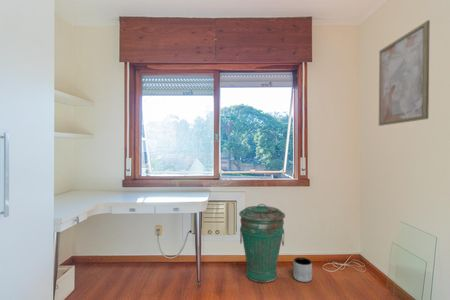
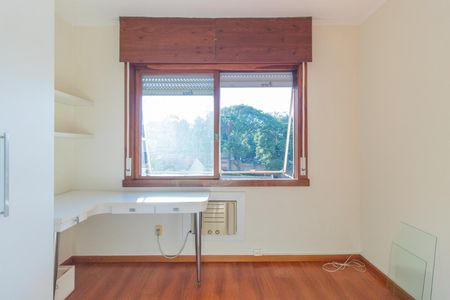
- trash can (261, 239)
- wall art (400, 80)
- planter (302, 269)
